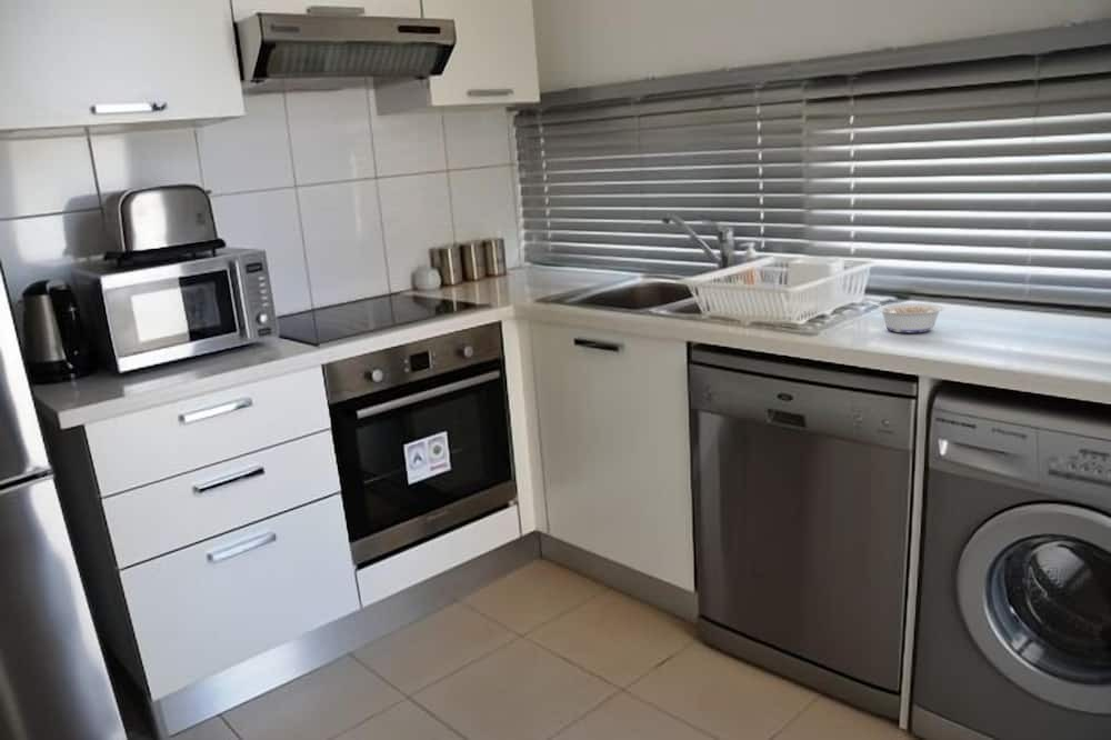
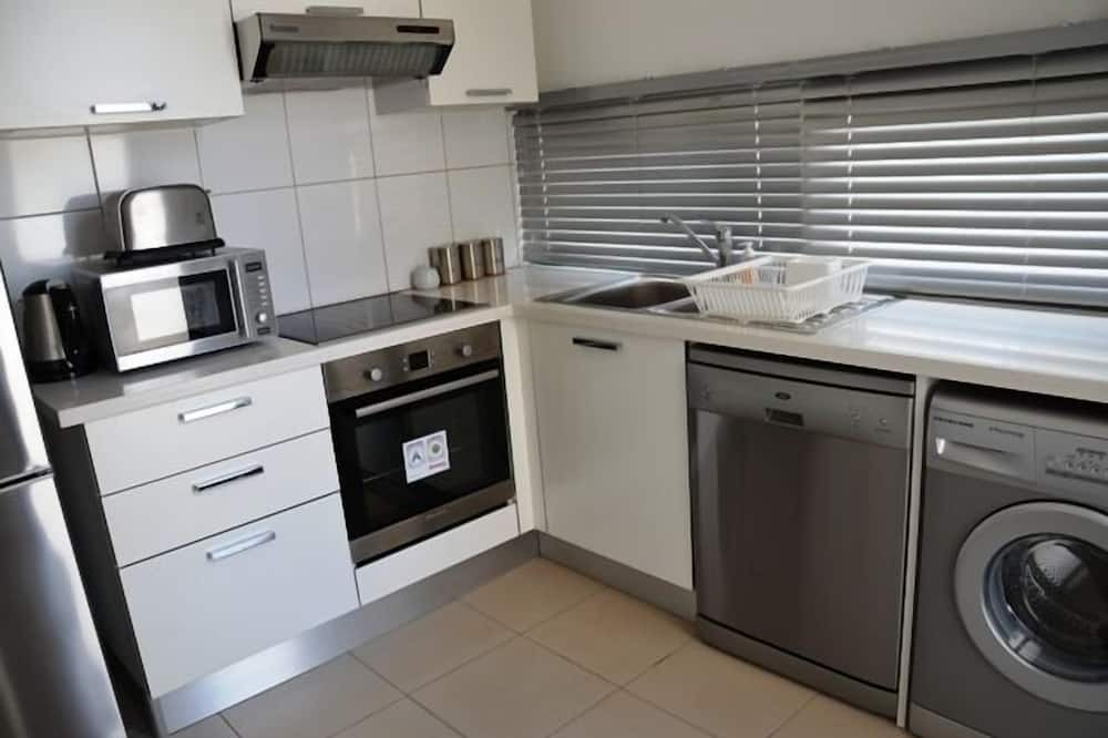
- legume (907, 316)
